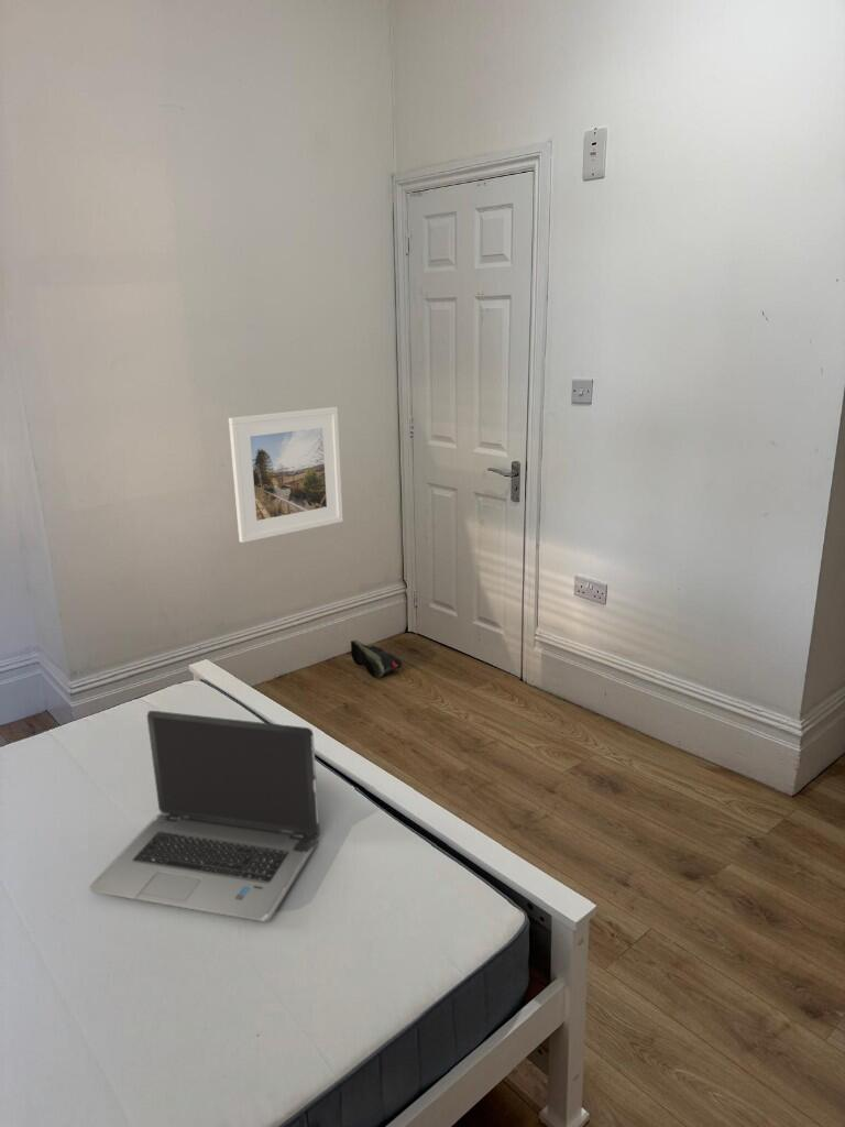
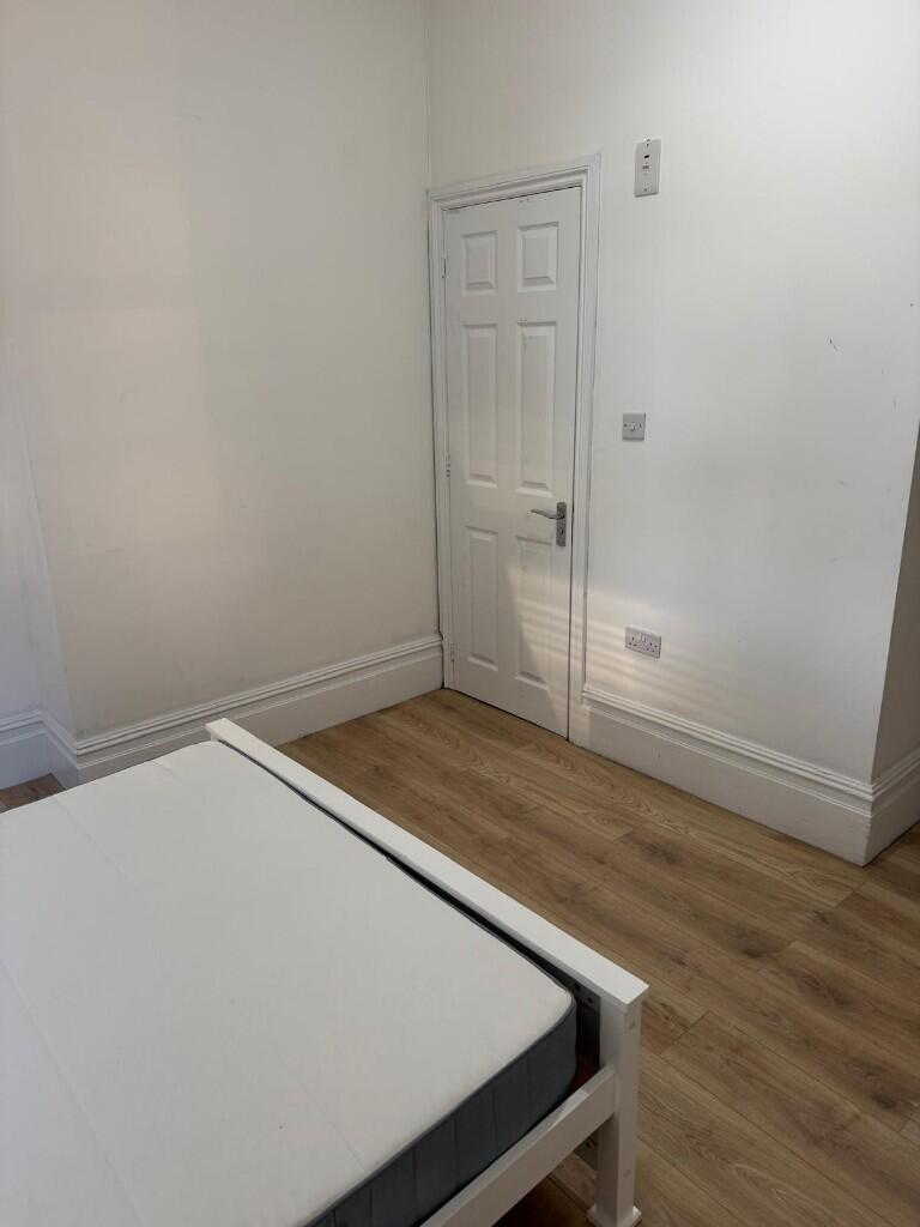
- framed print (289, 472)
- shoe (374, 654)
- laptop computer (204, 810)
